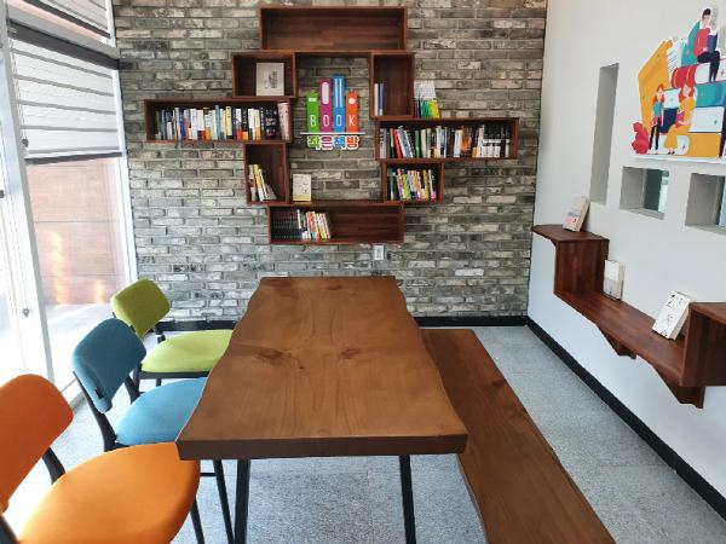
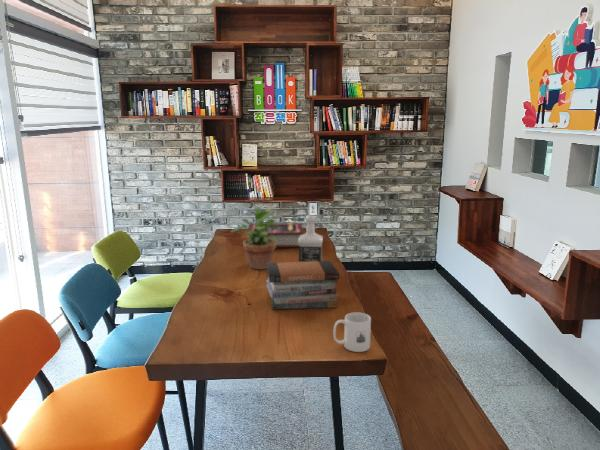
+ book stack (301, 284)
+ potted plant (255, 236)
+ book (275, 234)
+ bottle (310, 245)
+ mug (351, 331)
